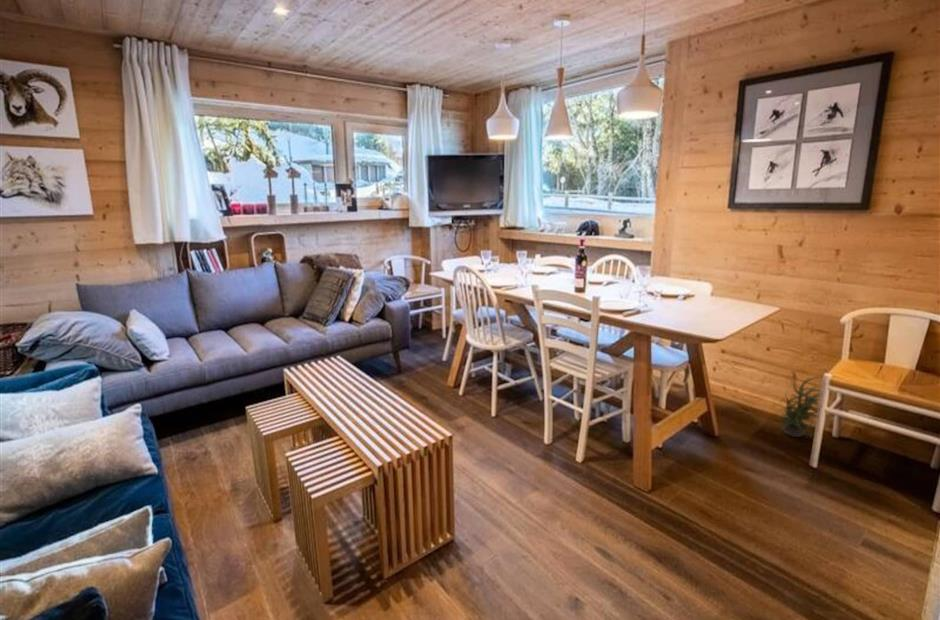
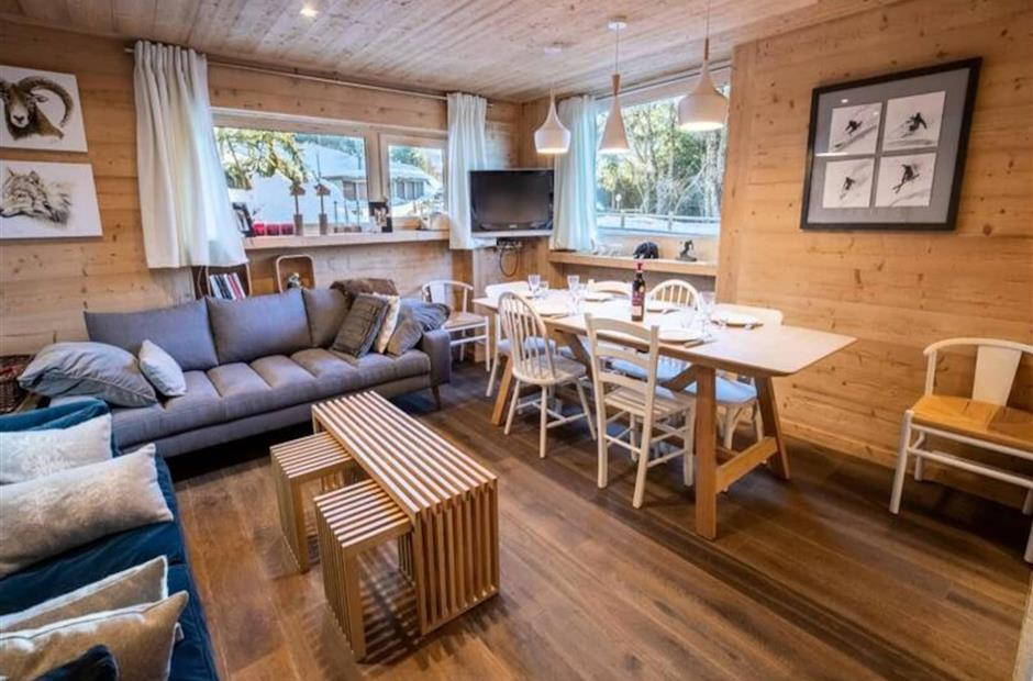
- potted plant (803, 407)
